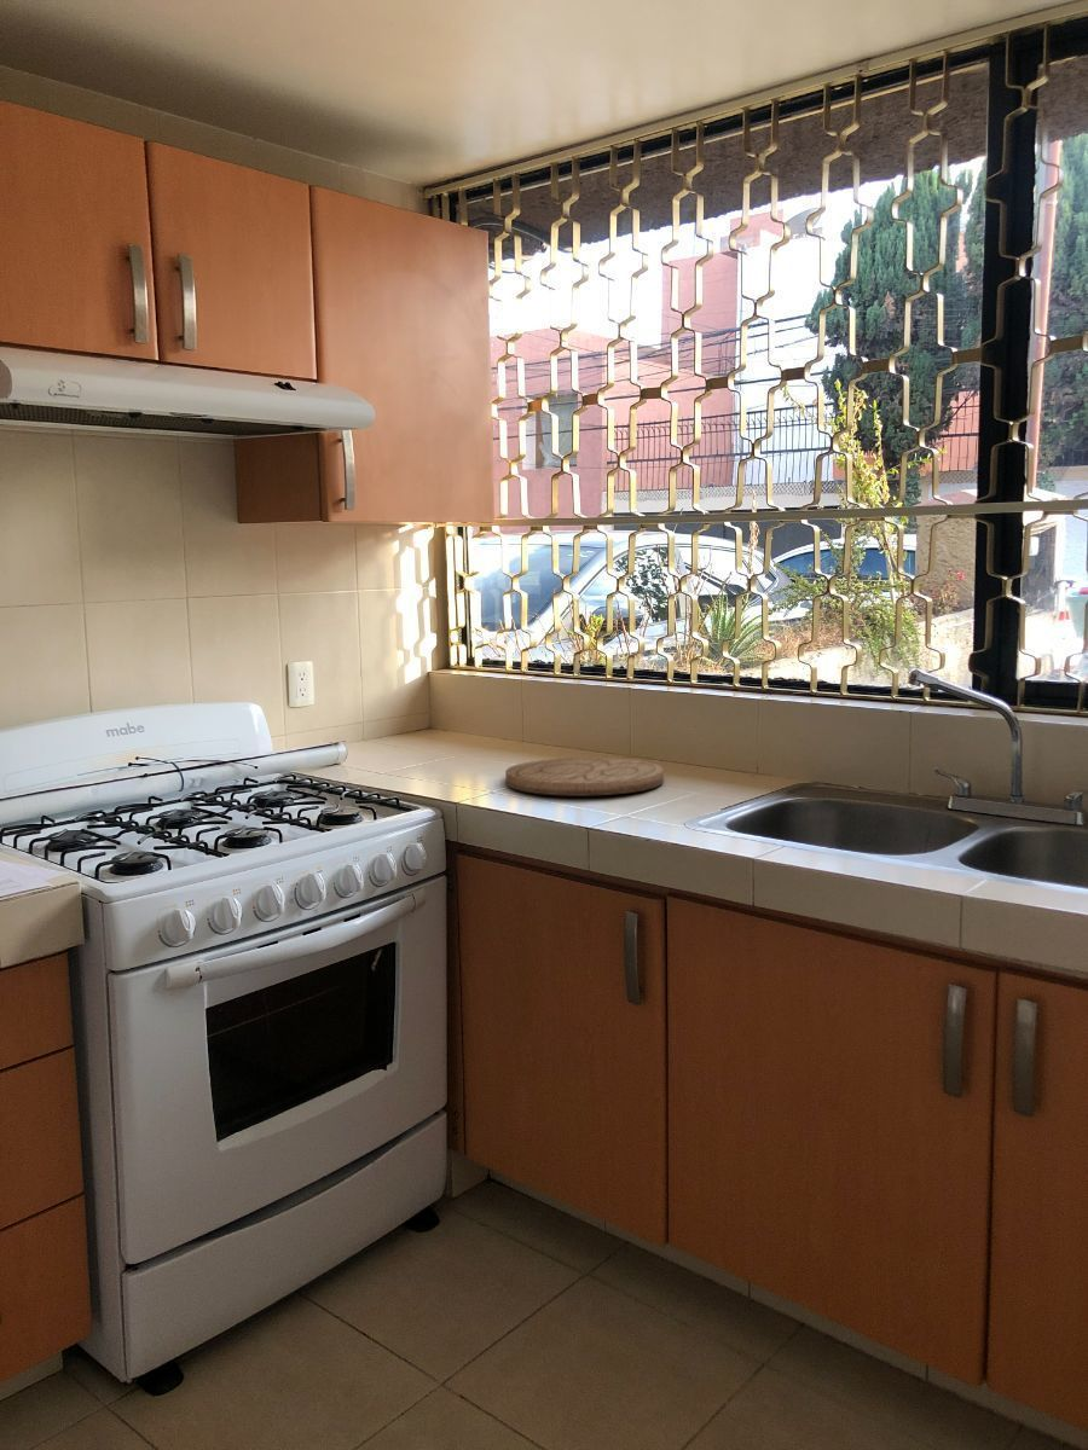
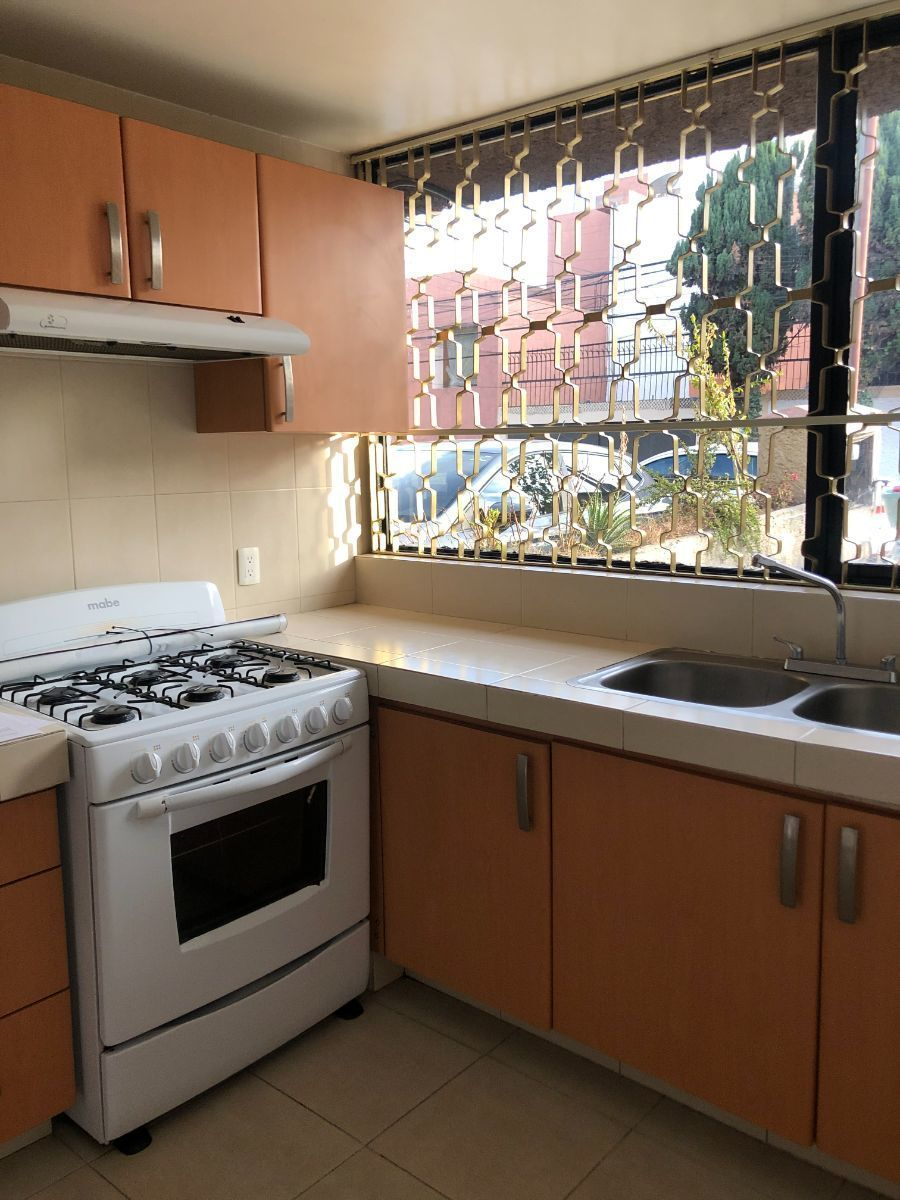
- cutting board (584, 775)
